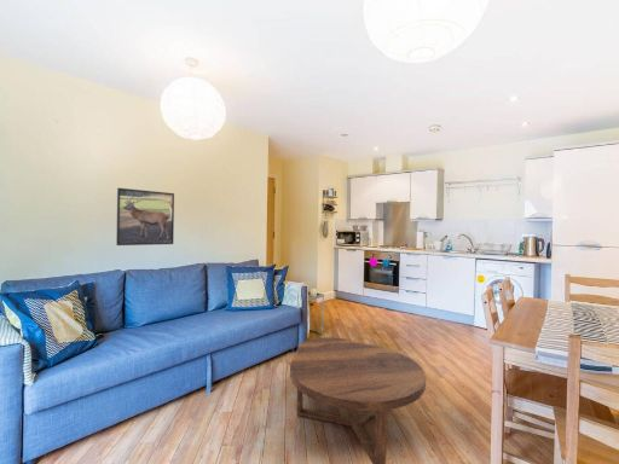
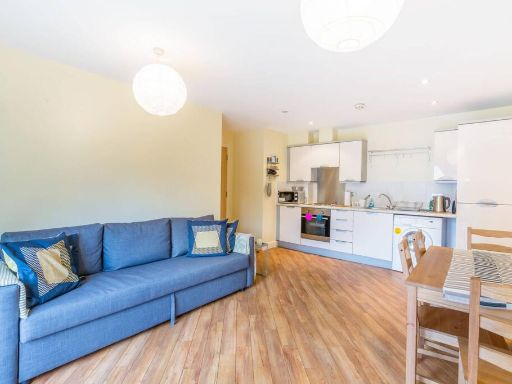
- coffee table (345, 381)
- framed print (146, 218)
